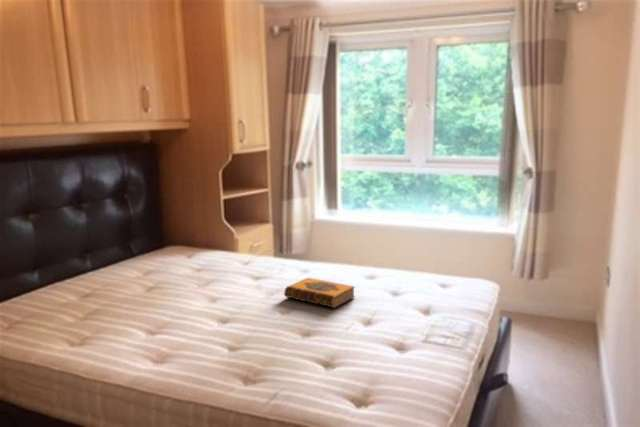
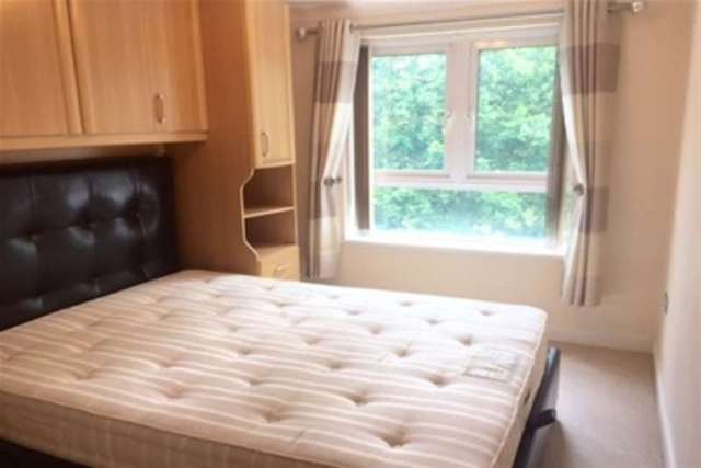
- hardback book (319, 292)
